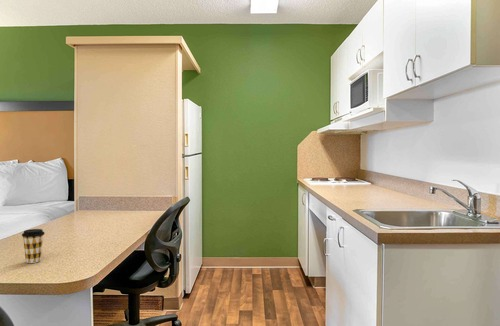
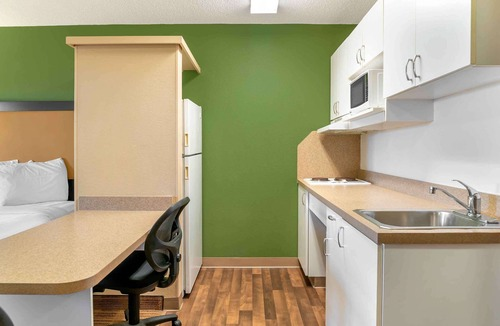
- coffee cup (33, 245)
